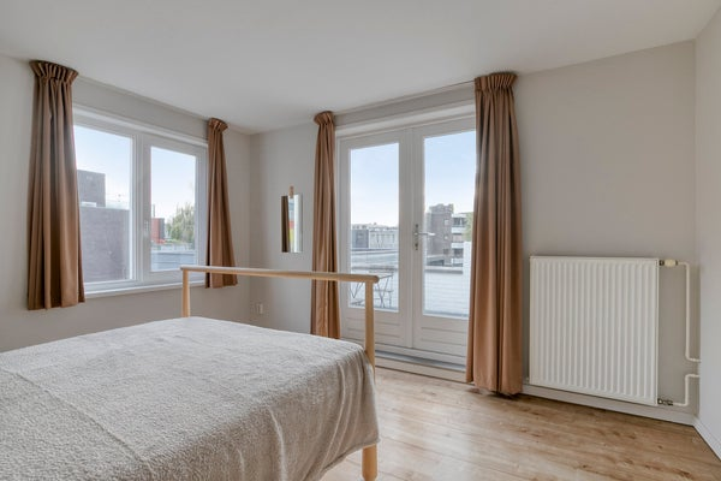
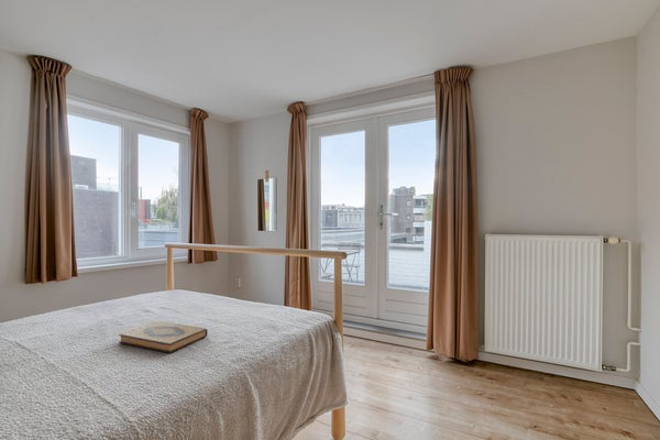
+ hardback book (164, 334)
